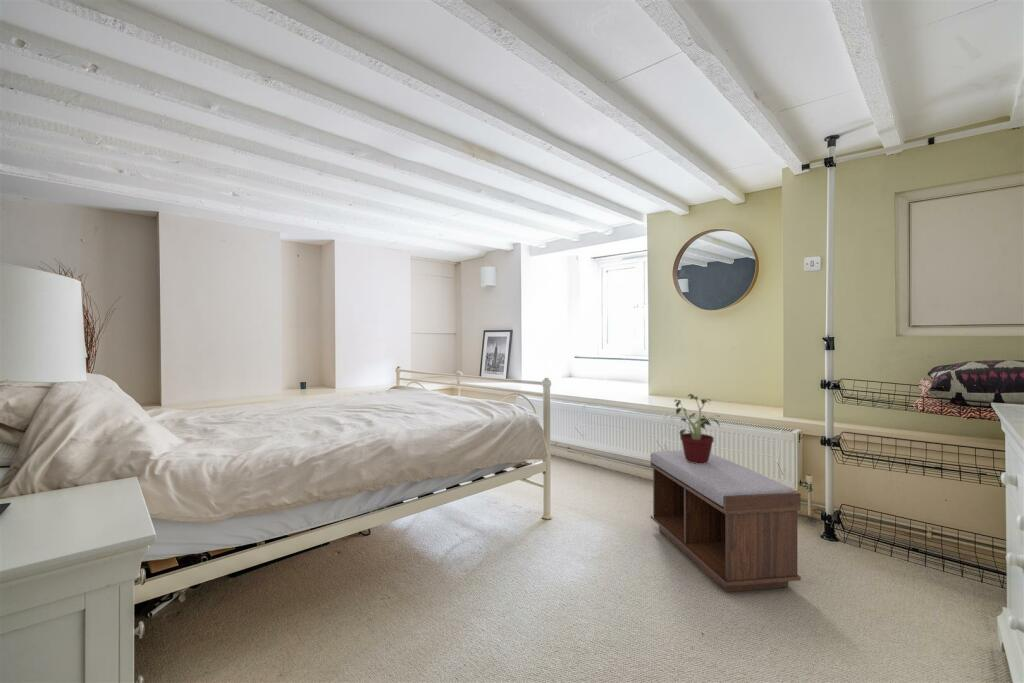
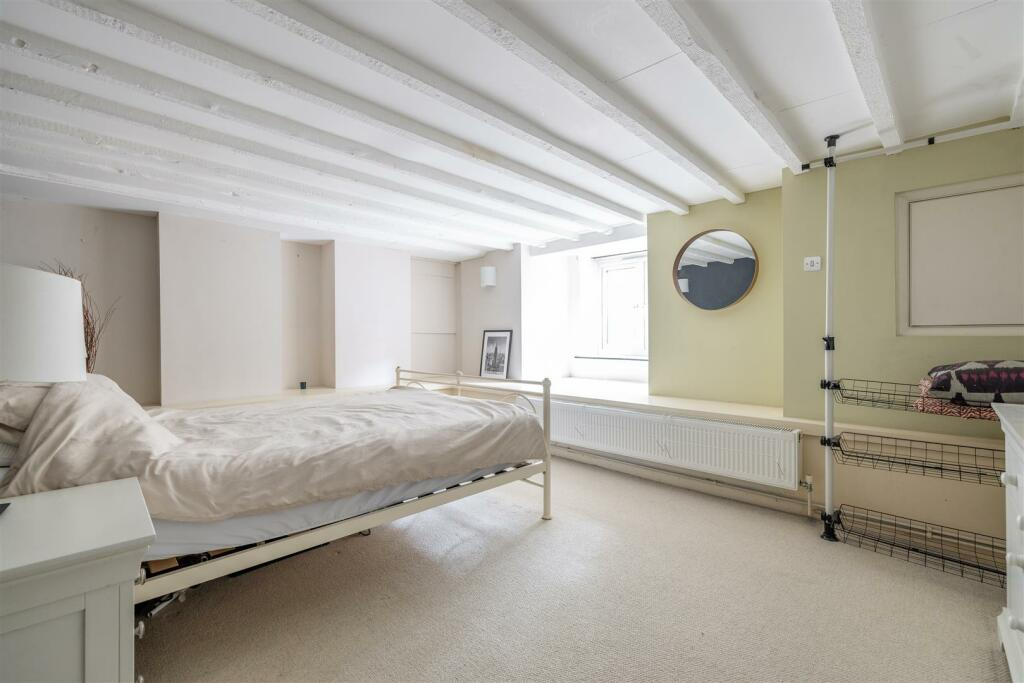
- bench (713, 509)
- potted plant (691, 425)
